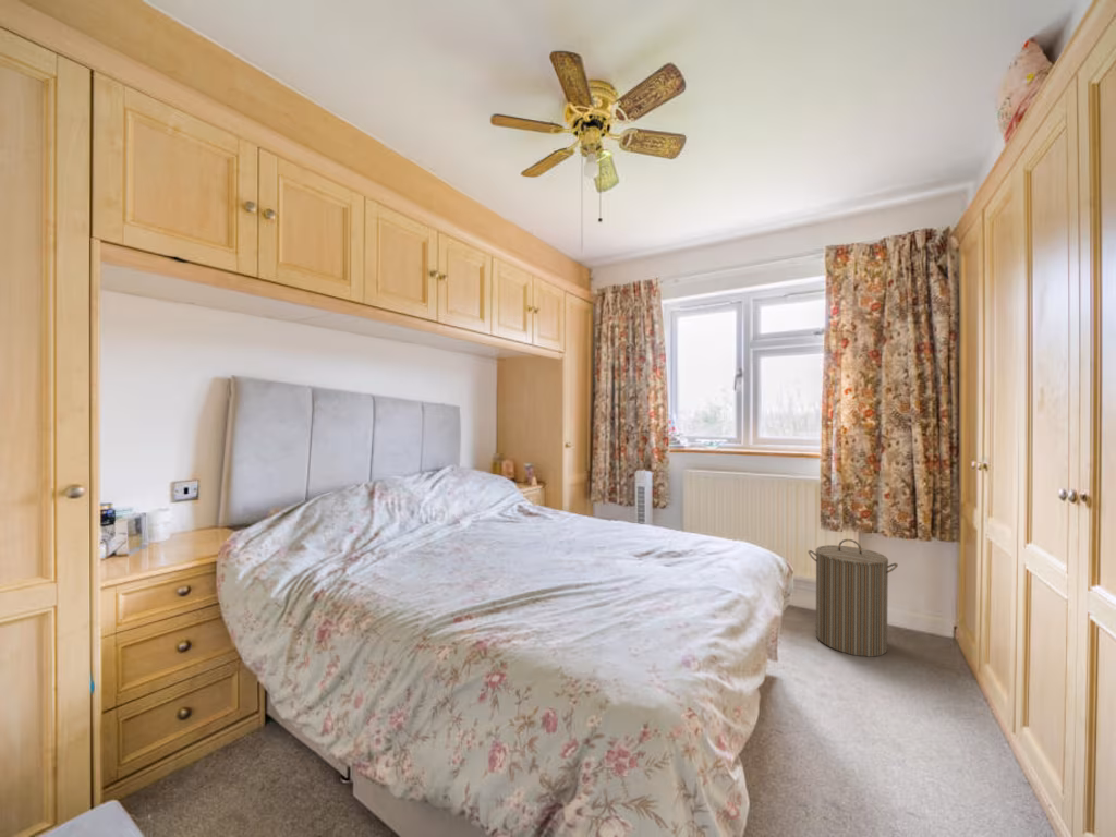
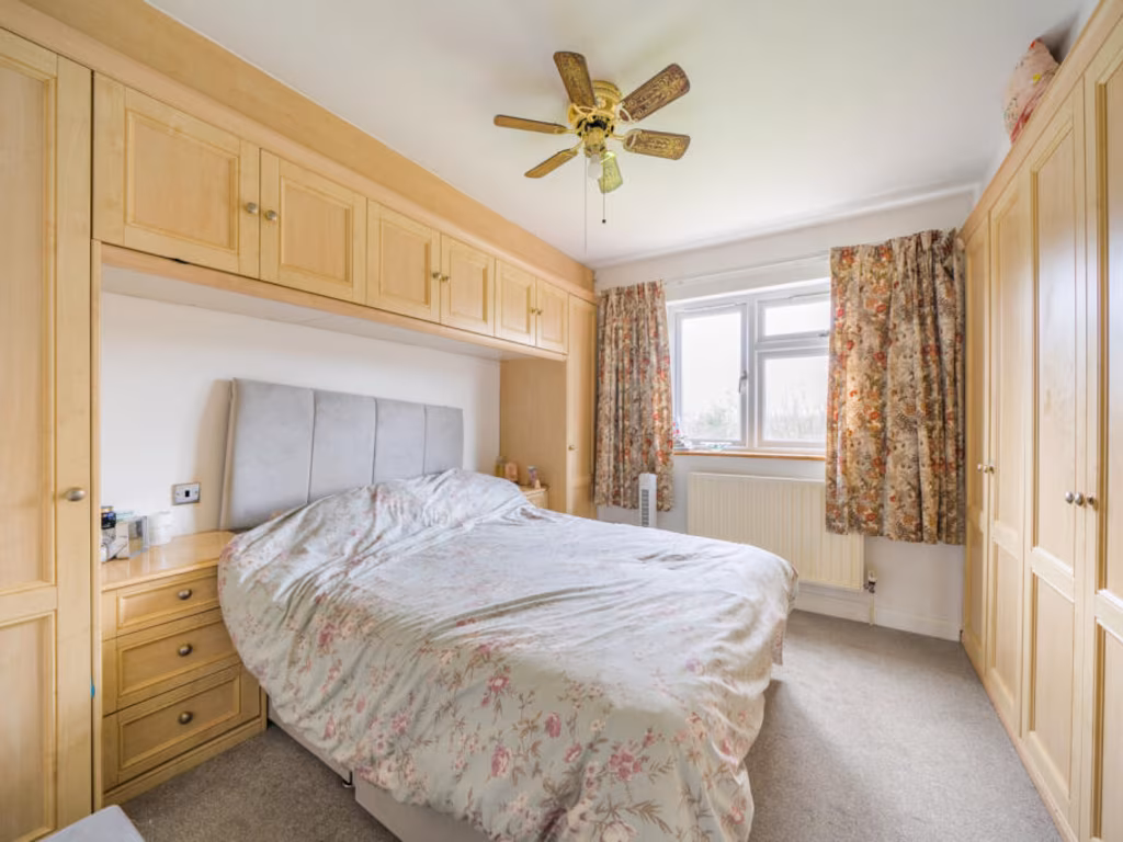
- laundry hamper (850, 590)
